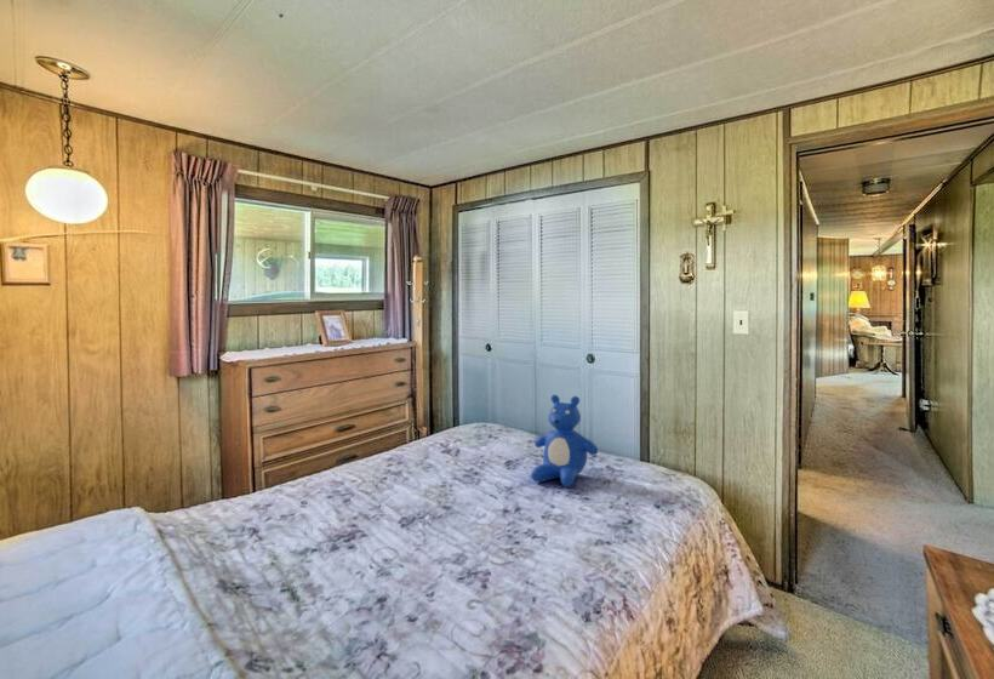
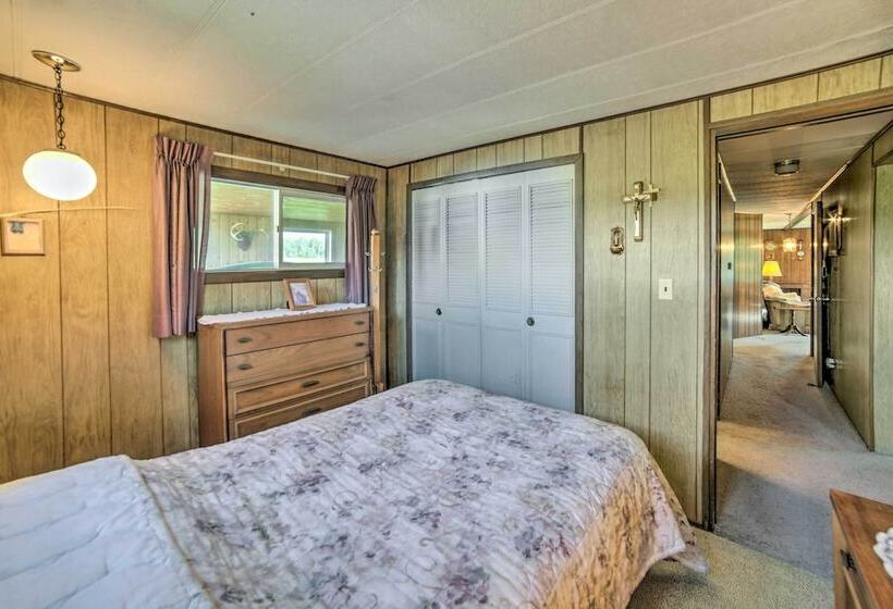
- teddy bear (560, 438)
